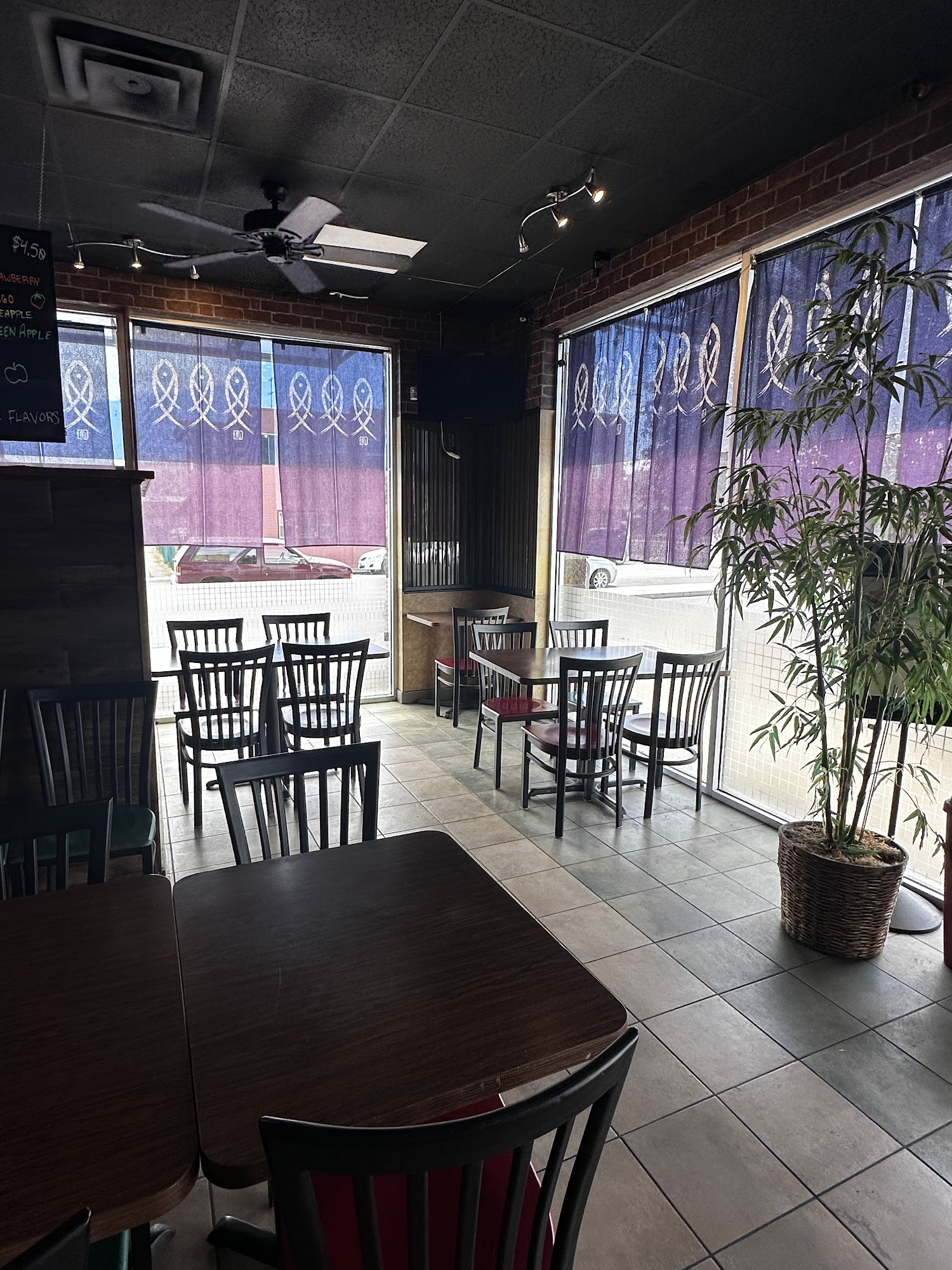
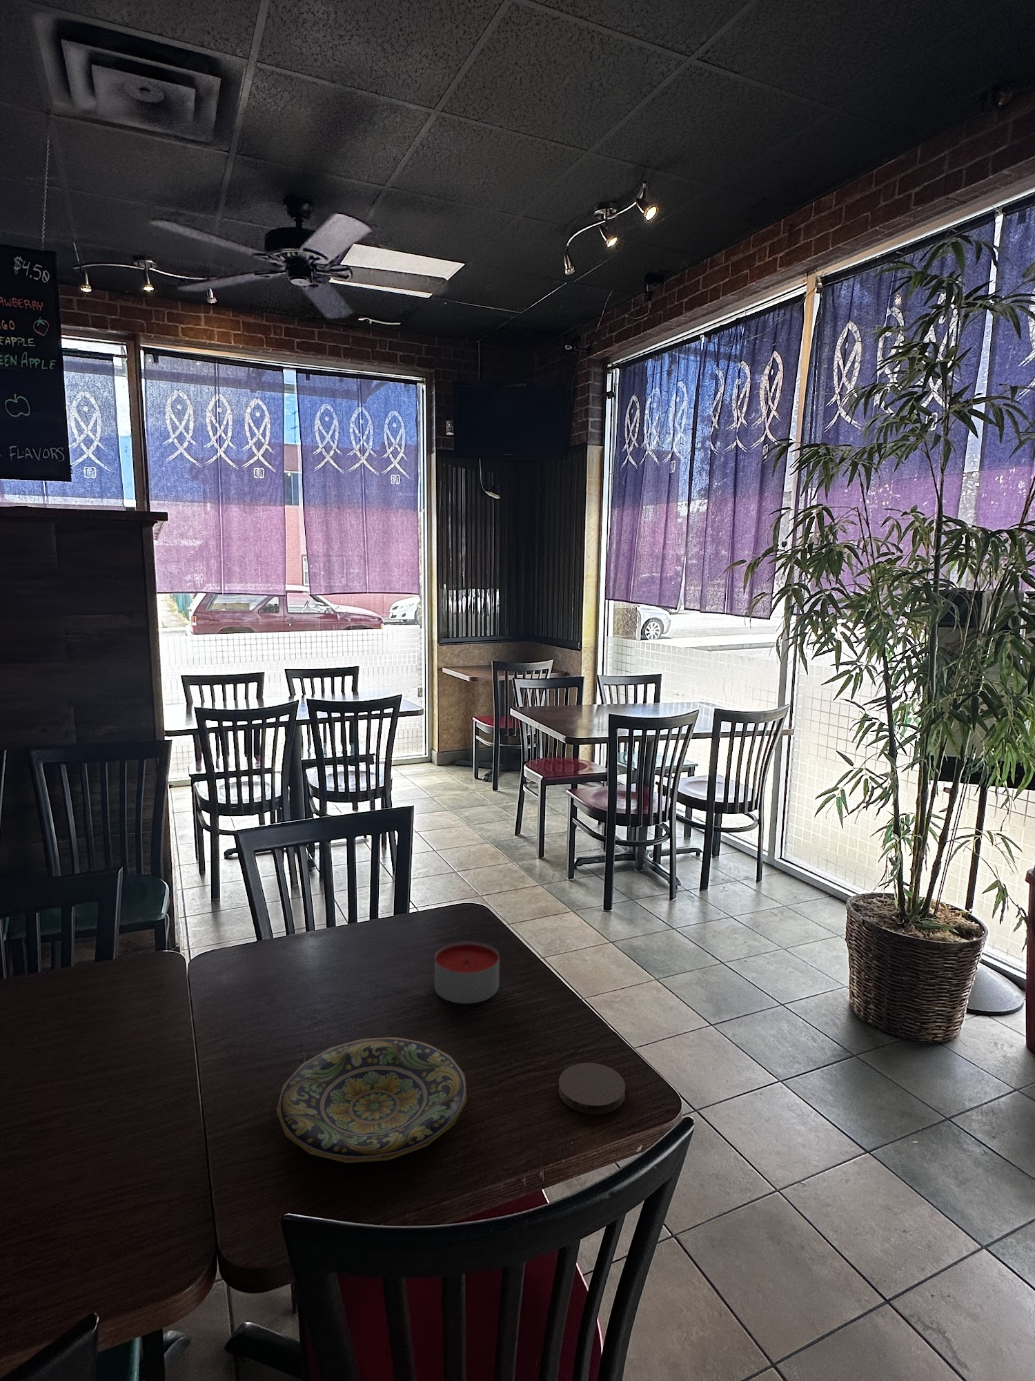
+ coaster (591, 1087)
+ plate (374, 1100)
+ candle (466, 970)
